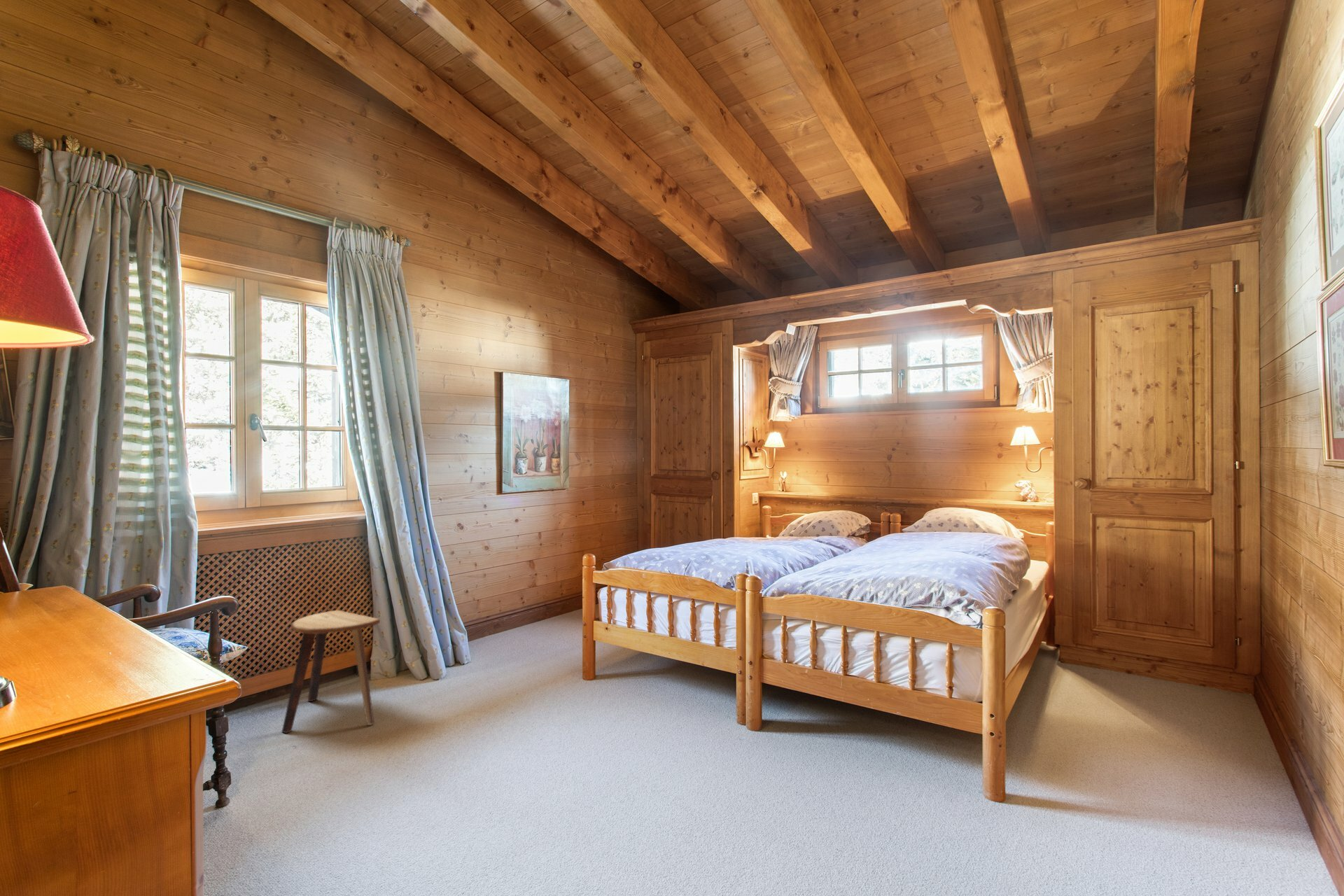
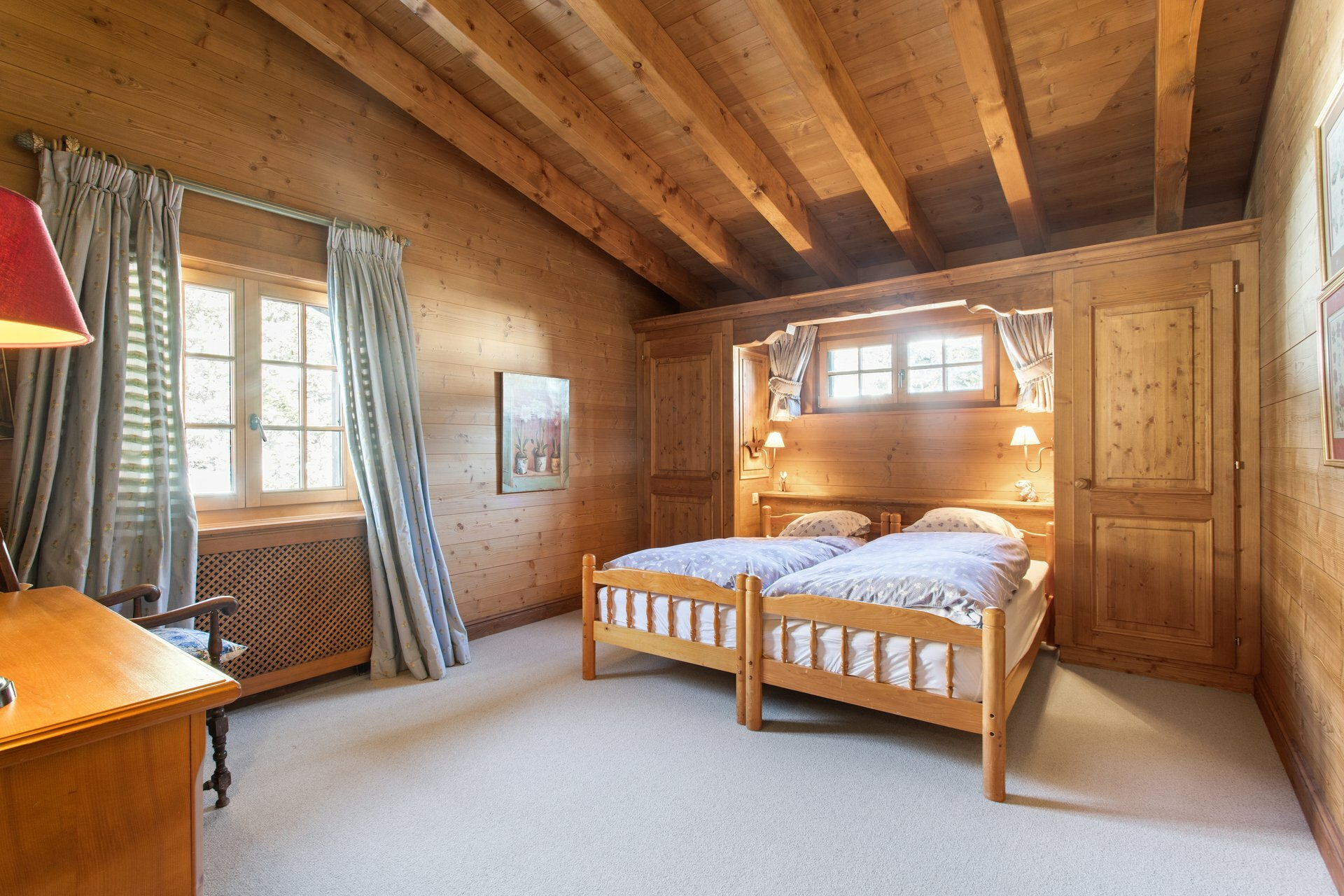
- stool (321, 667)
